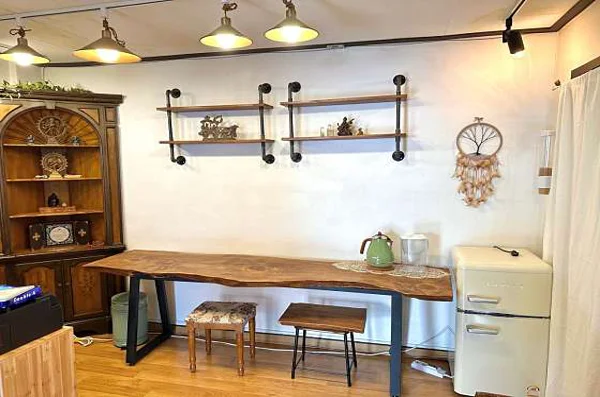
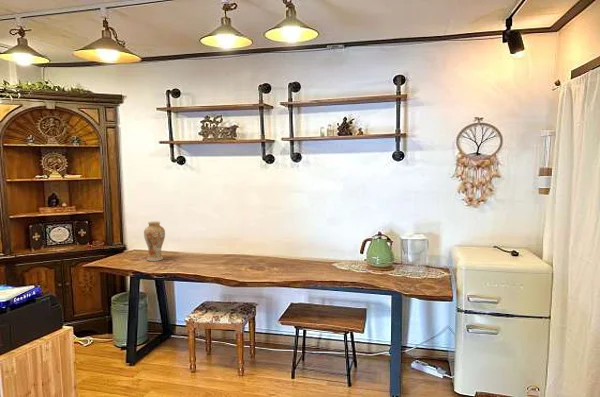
+ vase (154, 240)
